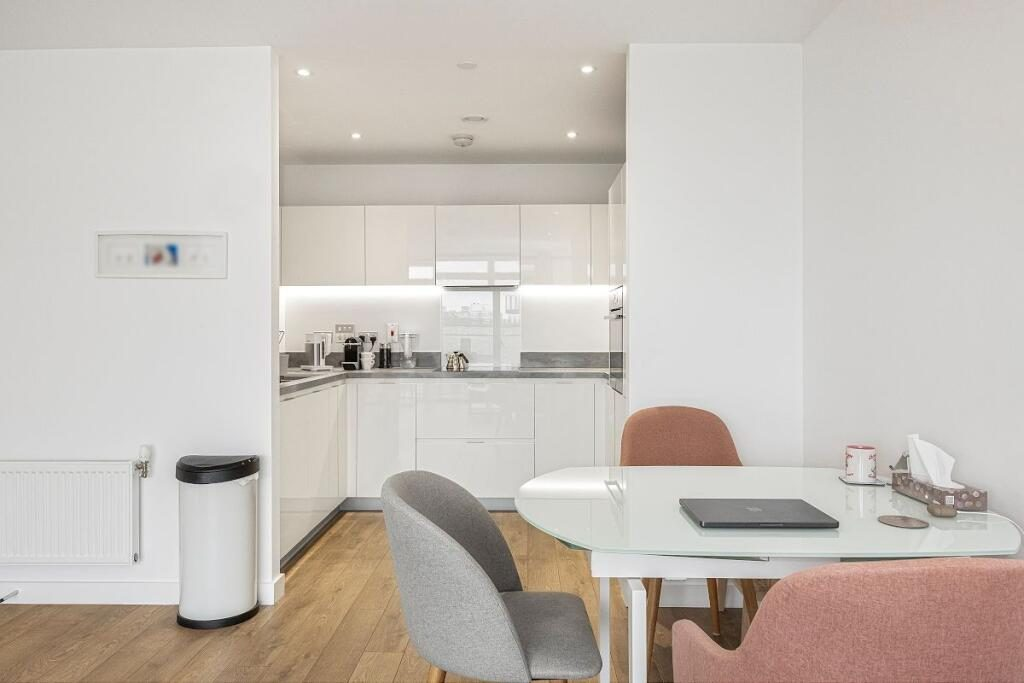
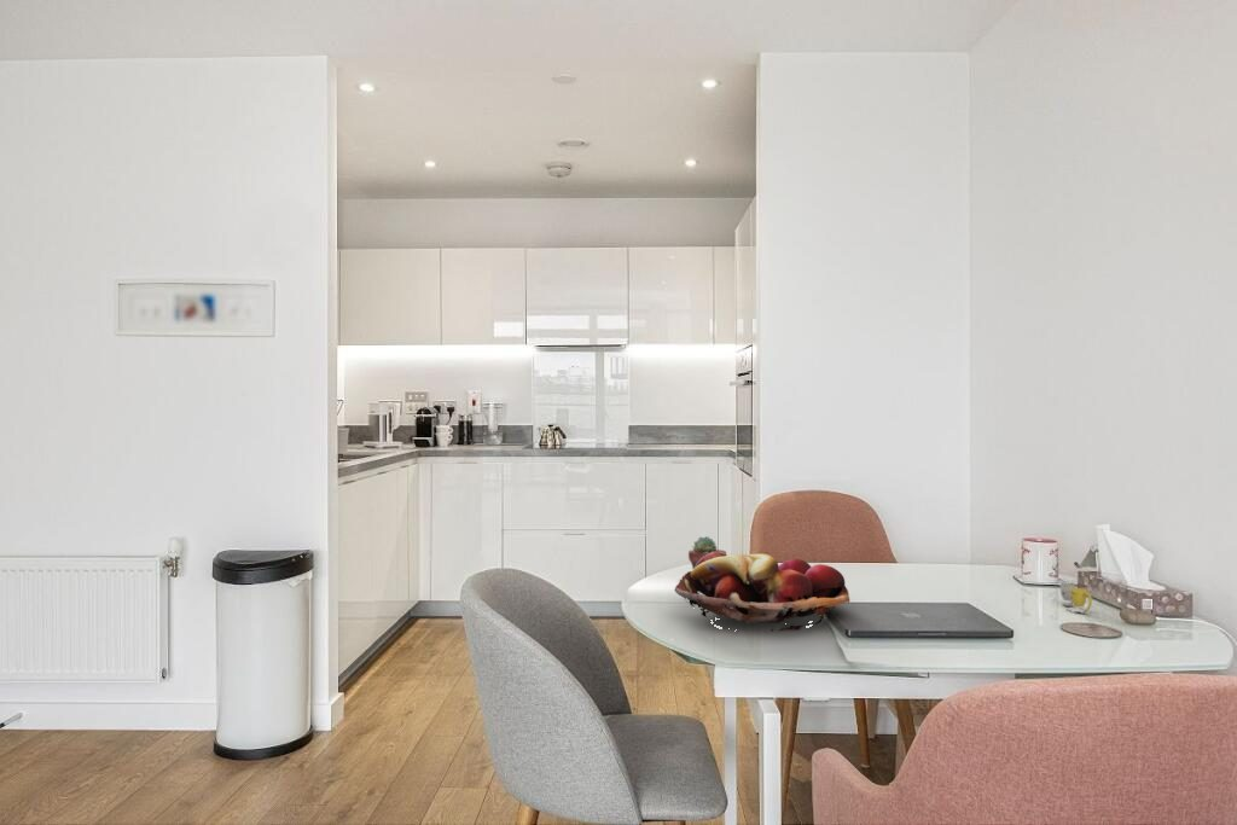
+ potted succulent (702, 557)
+ mug (1074, 597)
+ fruit basket (761, 586)
